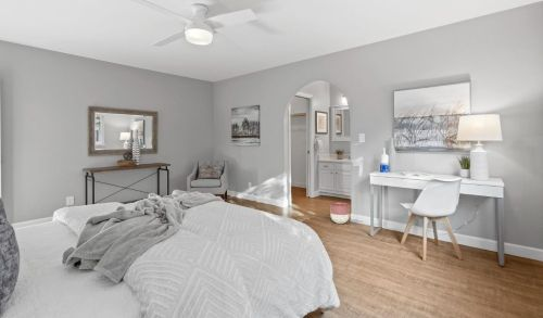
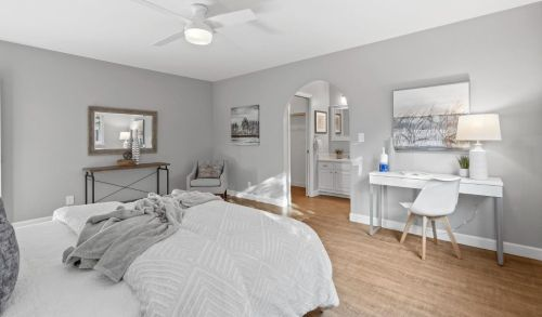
- planter (339, 213)
